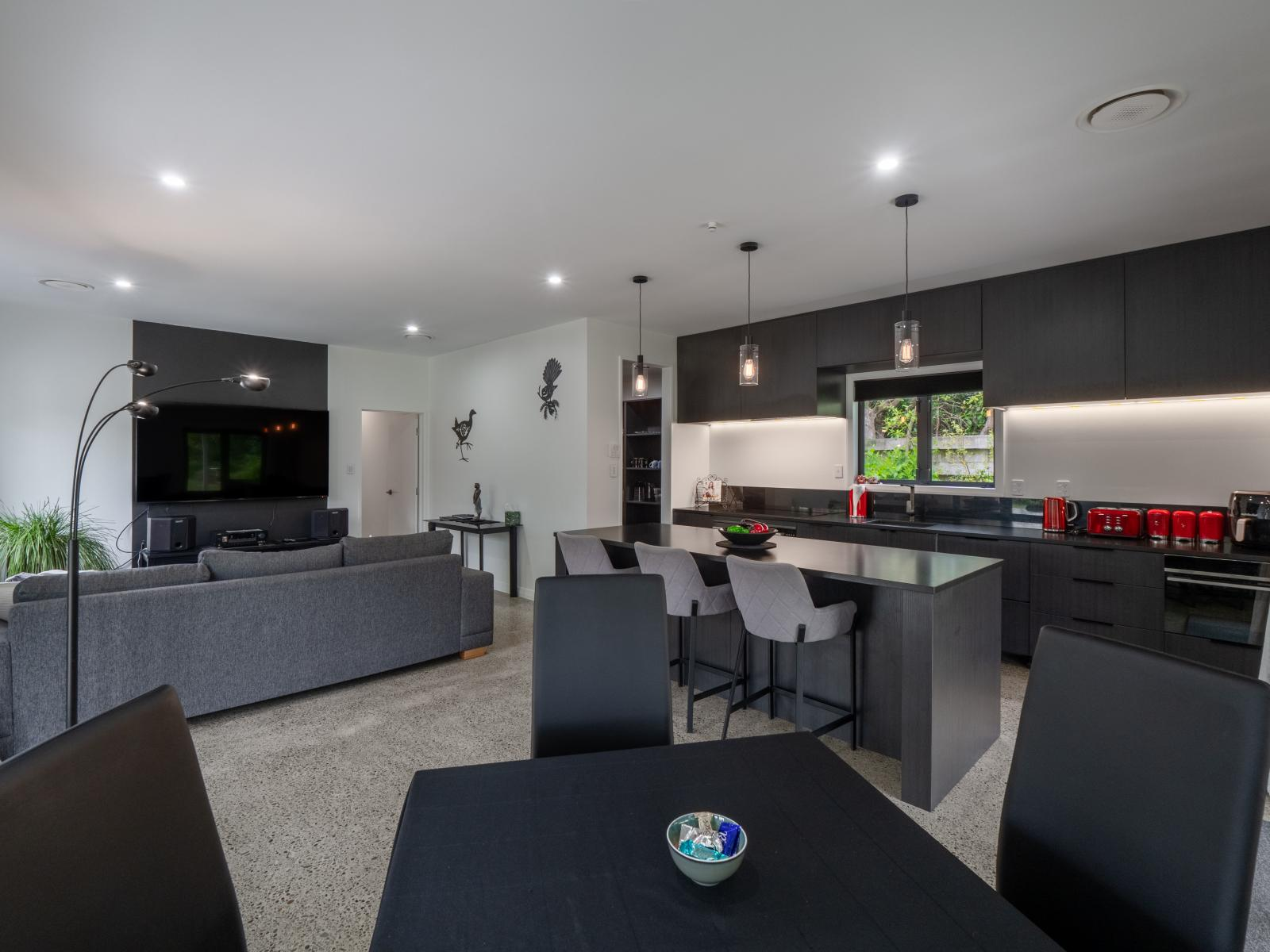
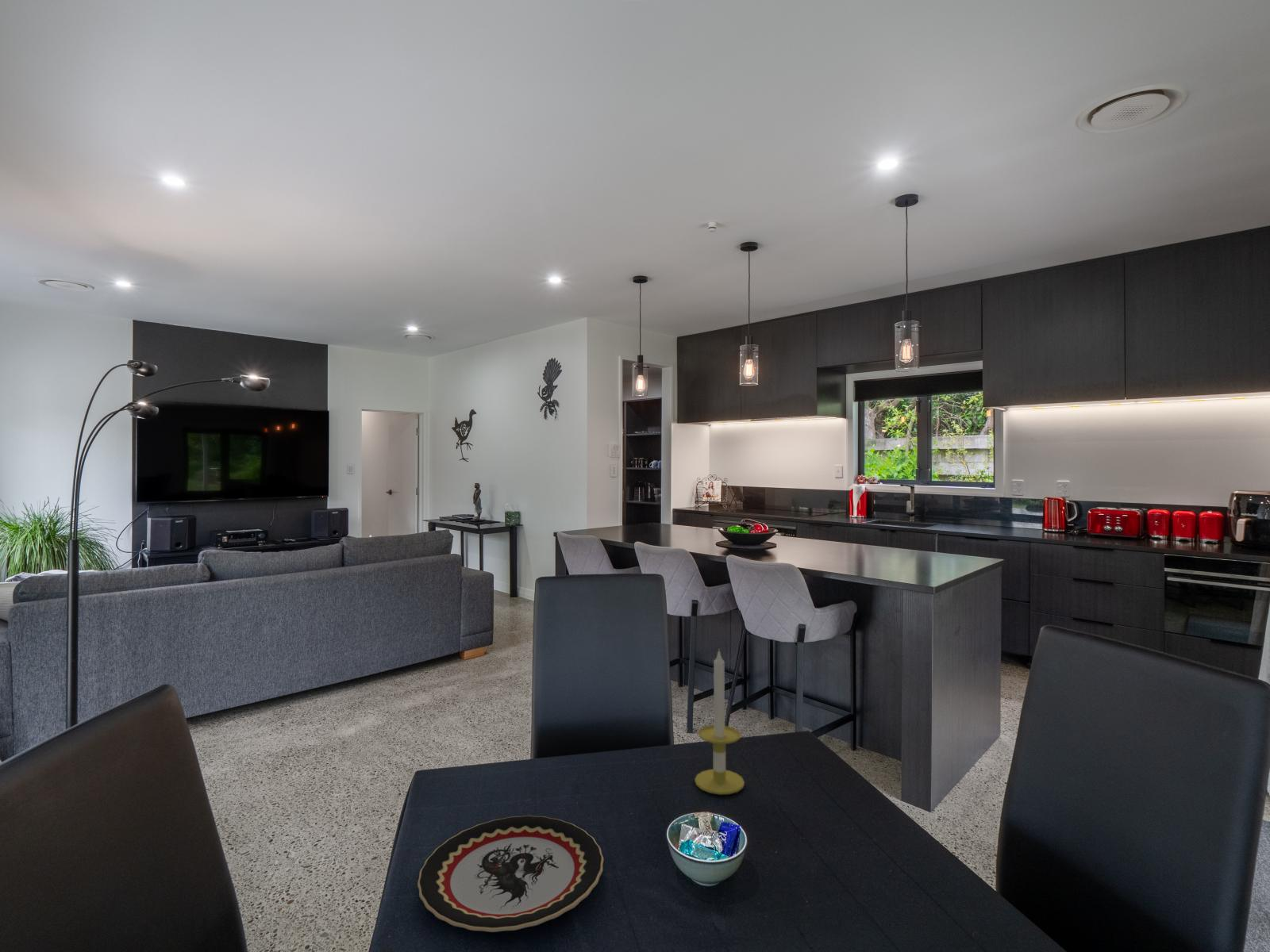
+ candle (719, 715)
+ plate (513, 871)
